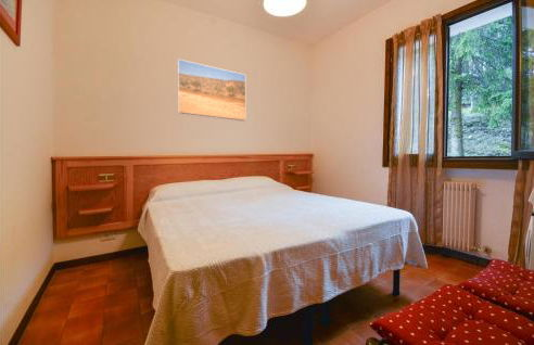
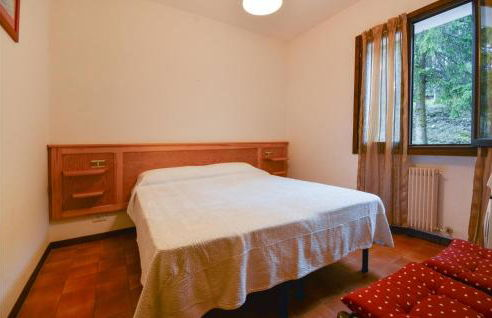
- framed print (214, 92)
